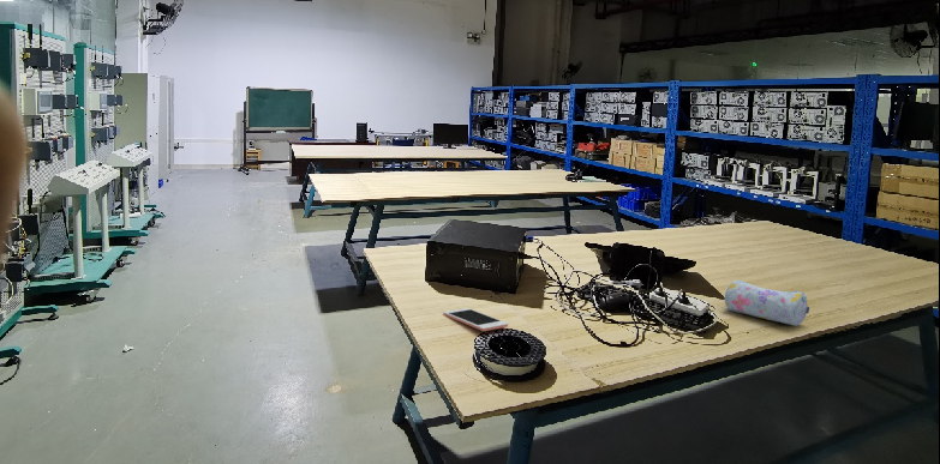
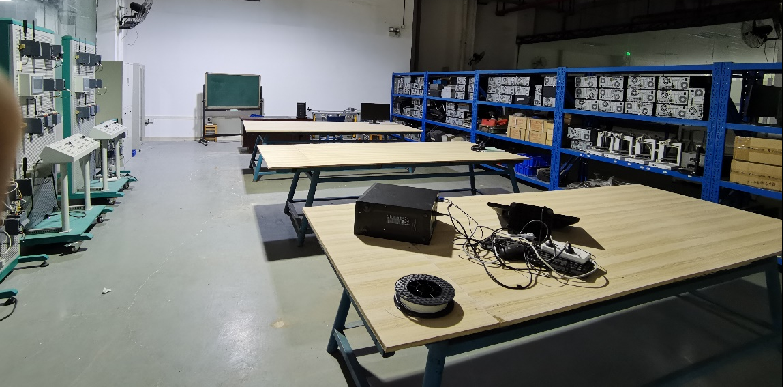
- cell phone (474, 319)
- pencil case (764, 301)
